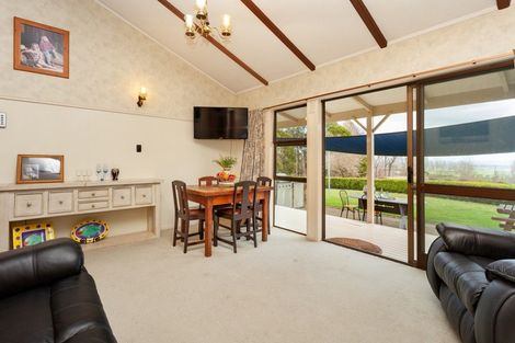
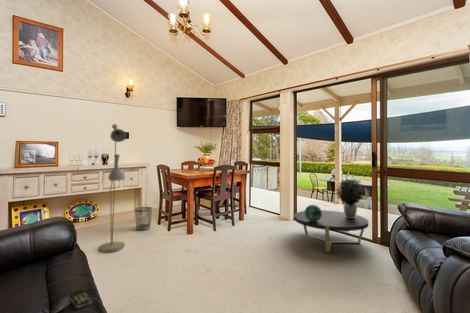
+ potted plant (350, 197)
+ coffee table (329, 229)
+ remote control (80, 298)
+ decorative sphere (313, 212)
+ floor lamp (114, 186)
+ wastebasket (143, 217)
